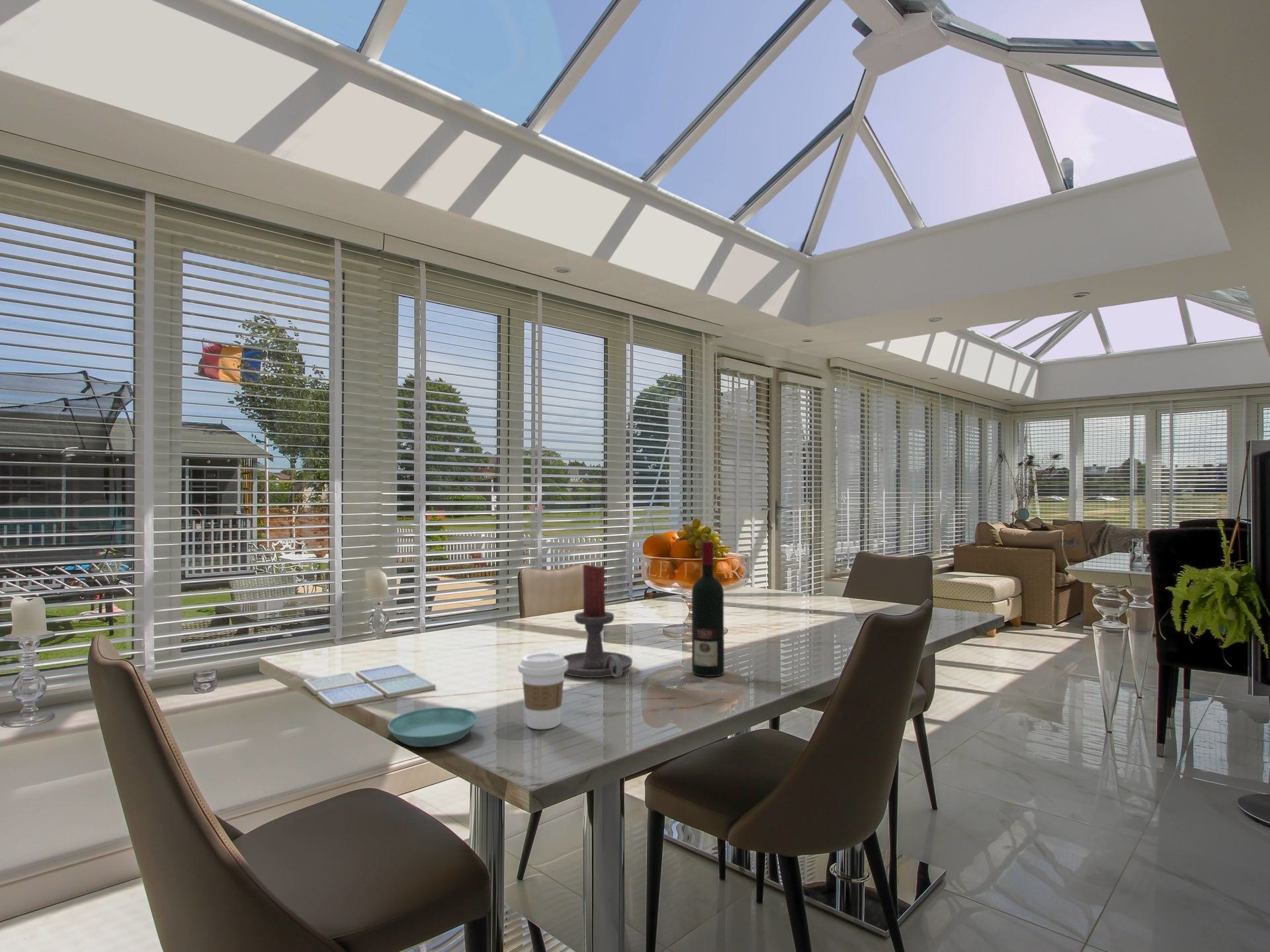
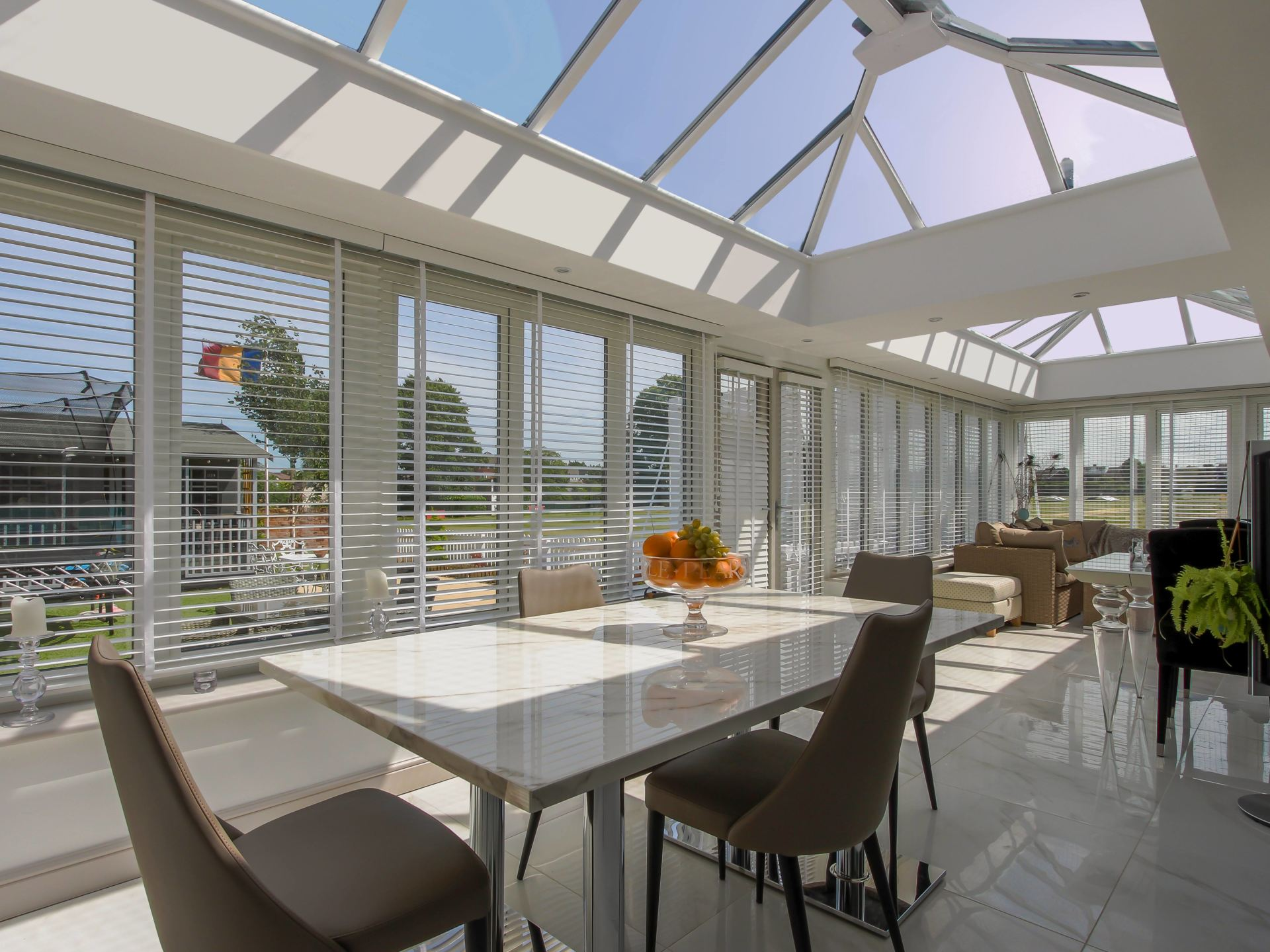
- coffee cup (543, 690)
- drink coaster (368, 684)
- saucer (433, 728)
- candle holder (599, 618)
- alcohol (708, 607)
